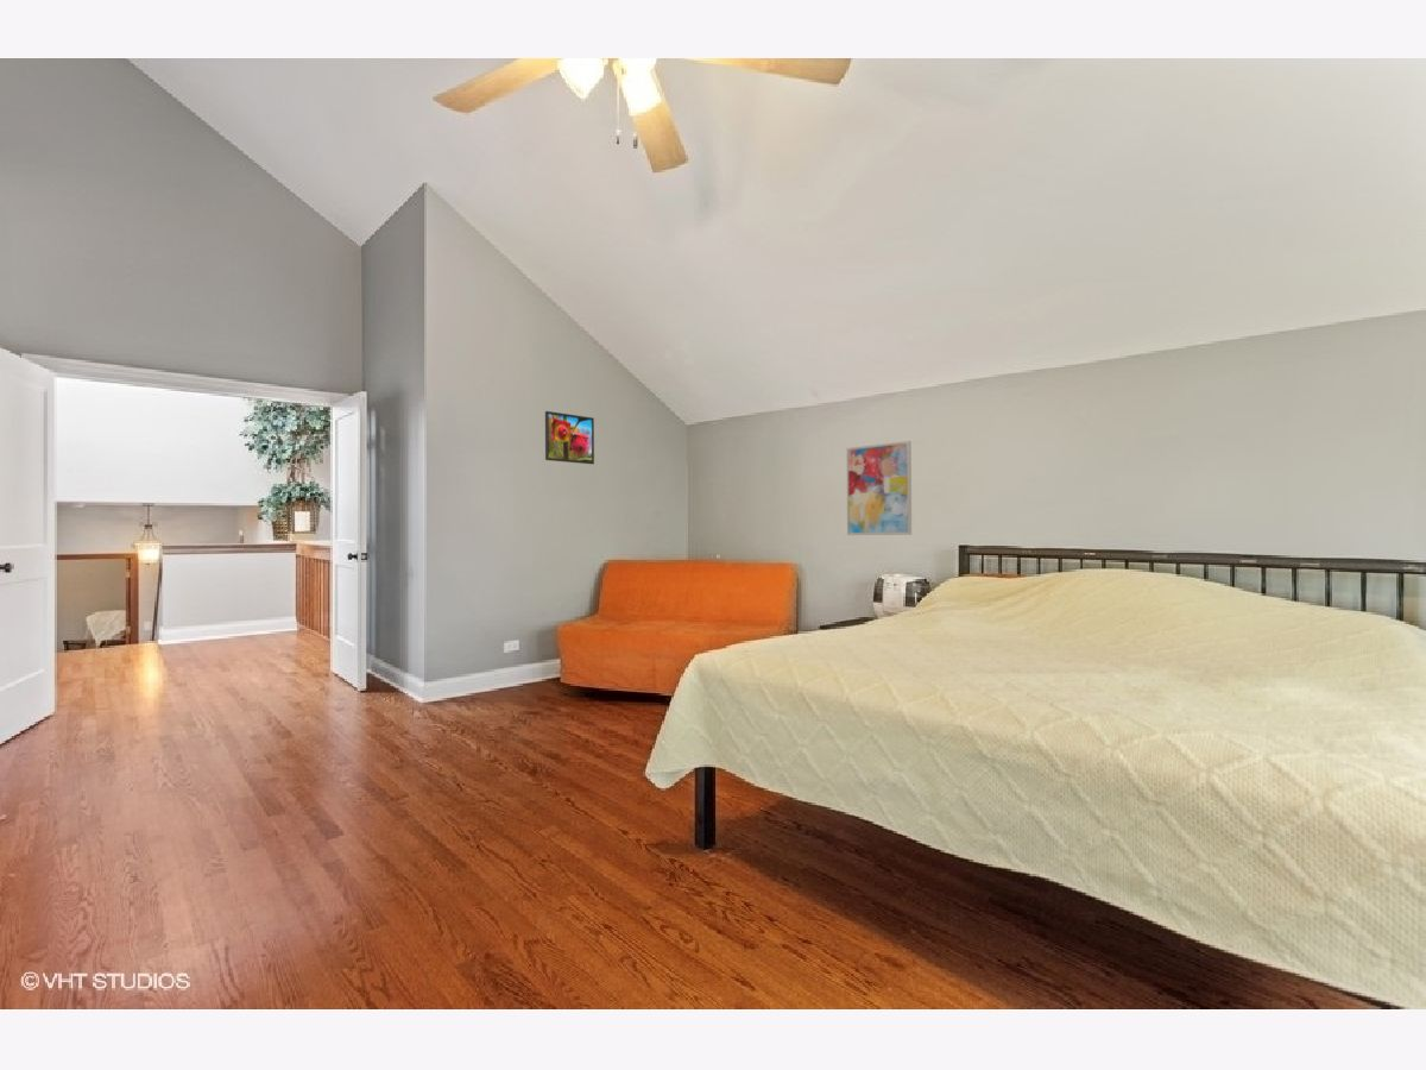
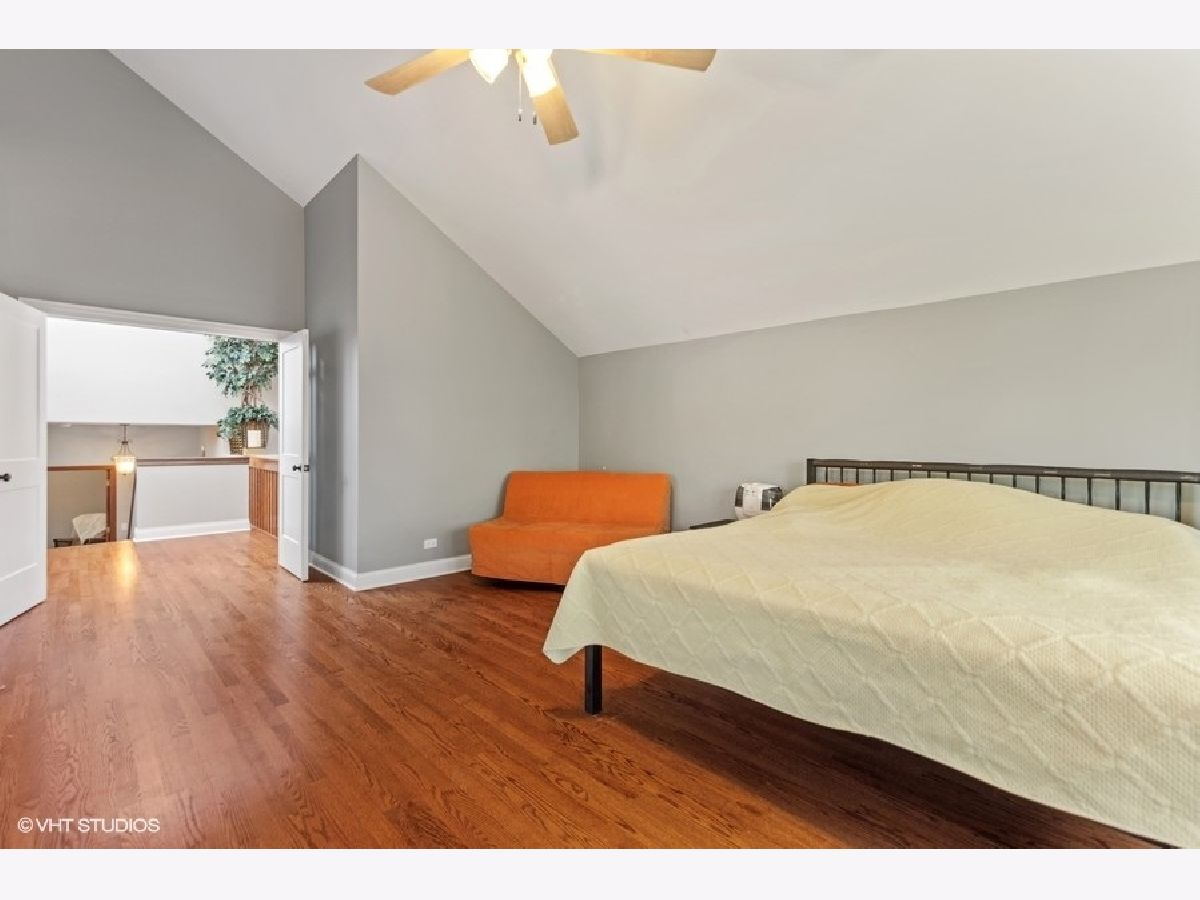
- wall art (877, 490)
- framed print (569, 438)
